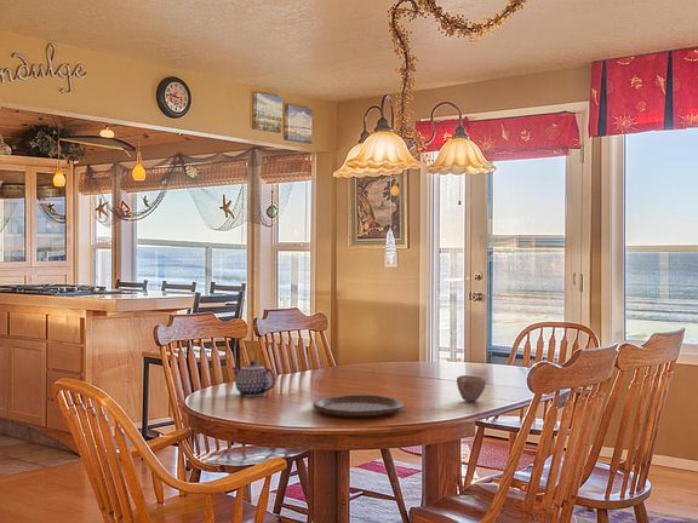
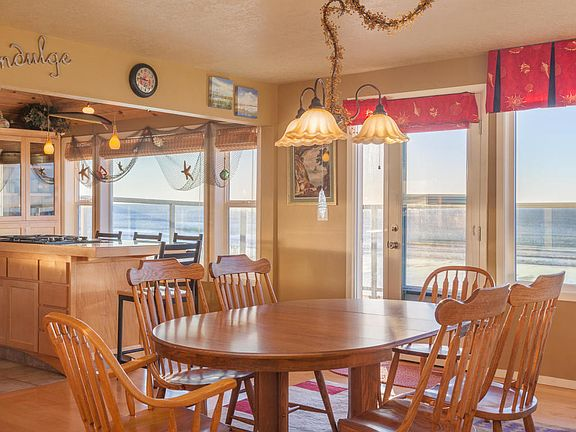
- teapot (252, 377)
- plate (357, 406)
- cup (469, 389)
